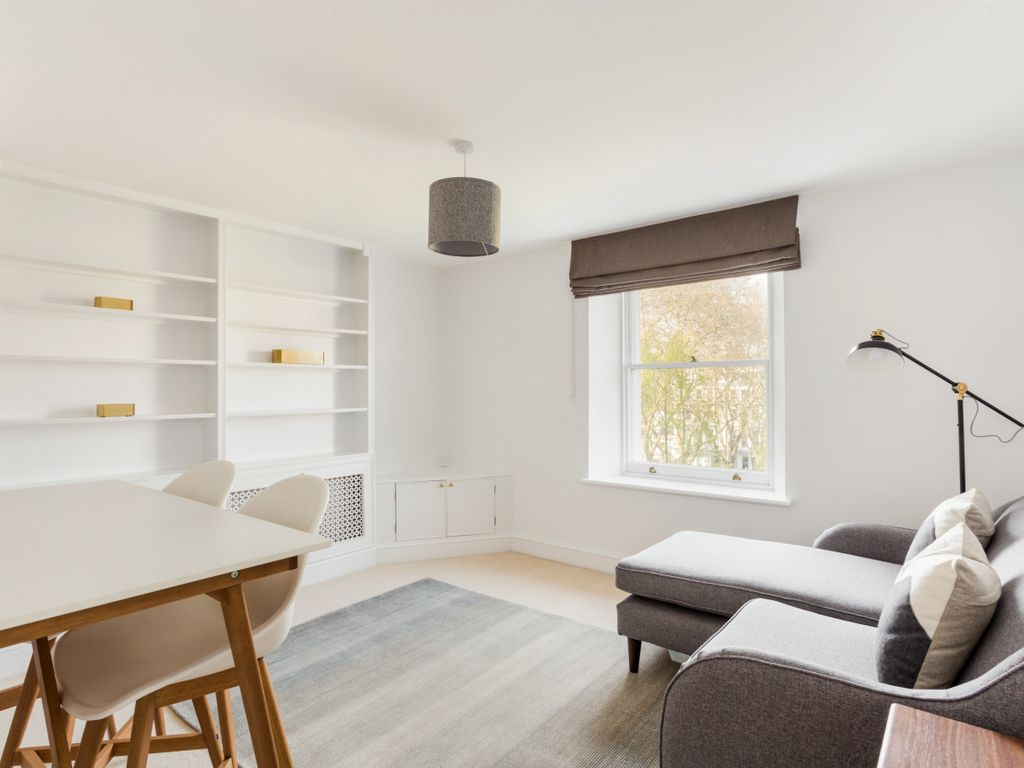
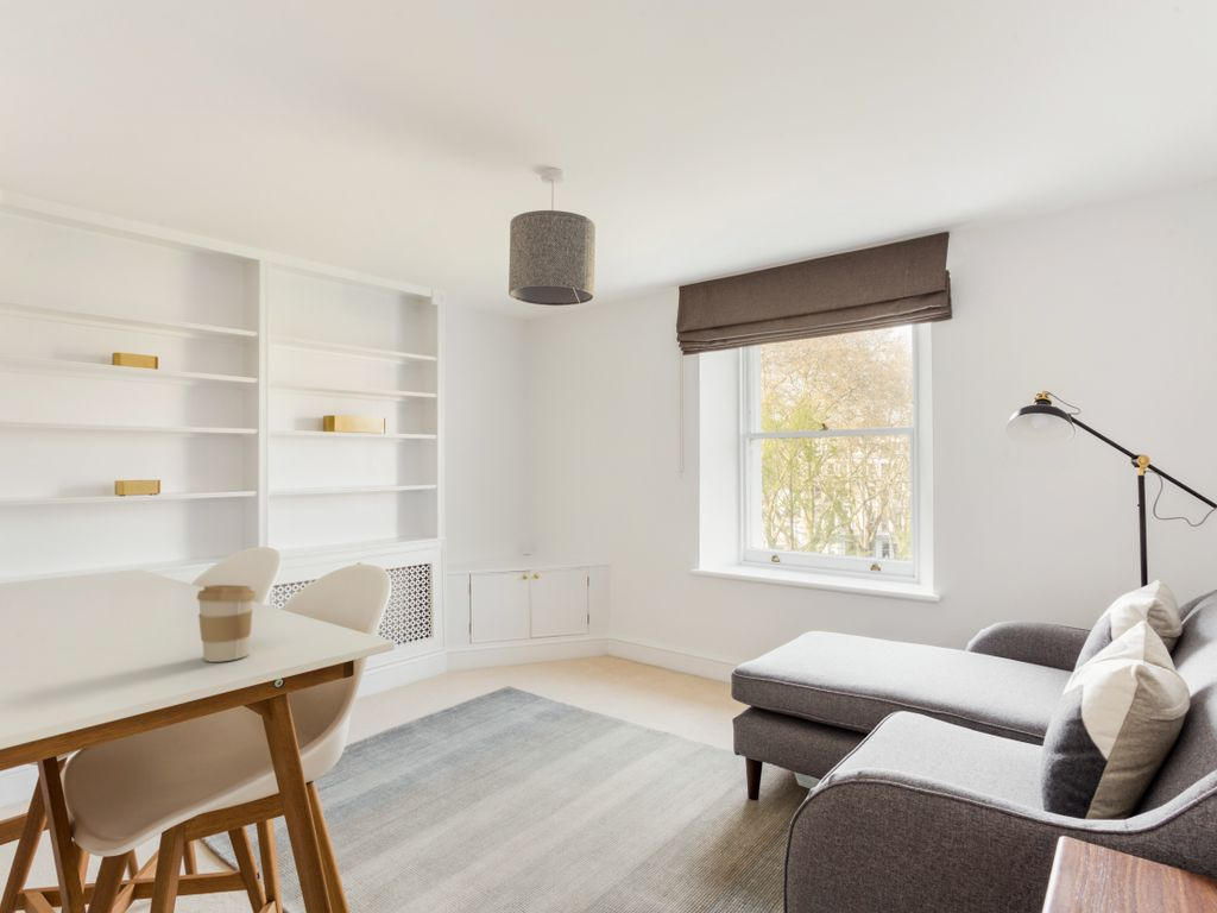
+ coffee cup (226, 619)
